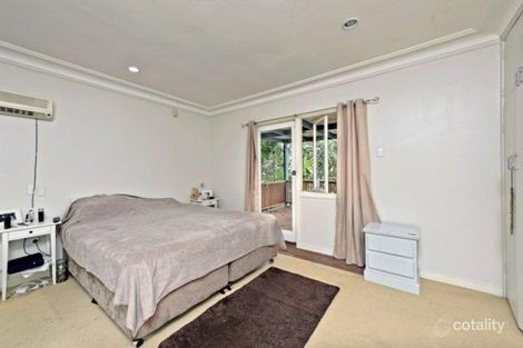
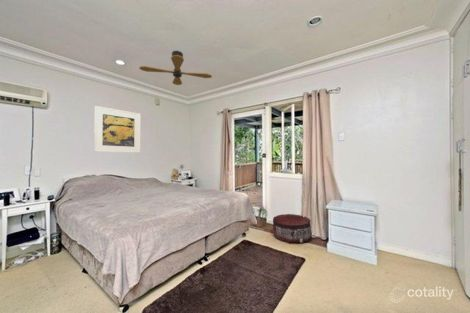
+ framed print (119, 131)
+ pouf (292, 226)
+ potted plant (262, 216)
+ ceiling fan (177, 64)
